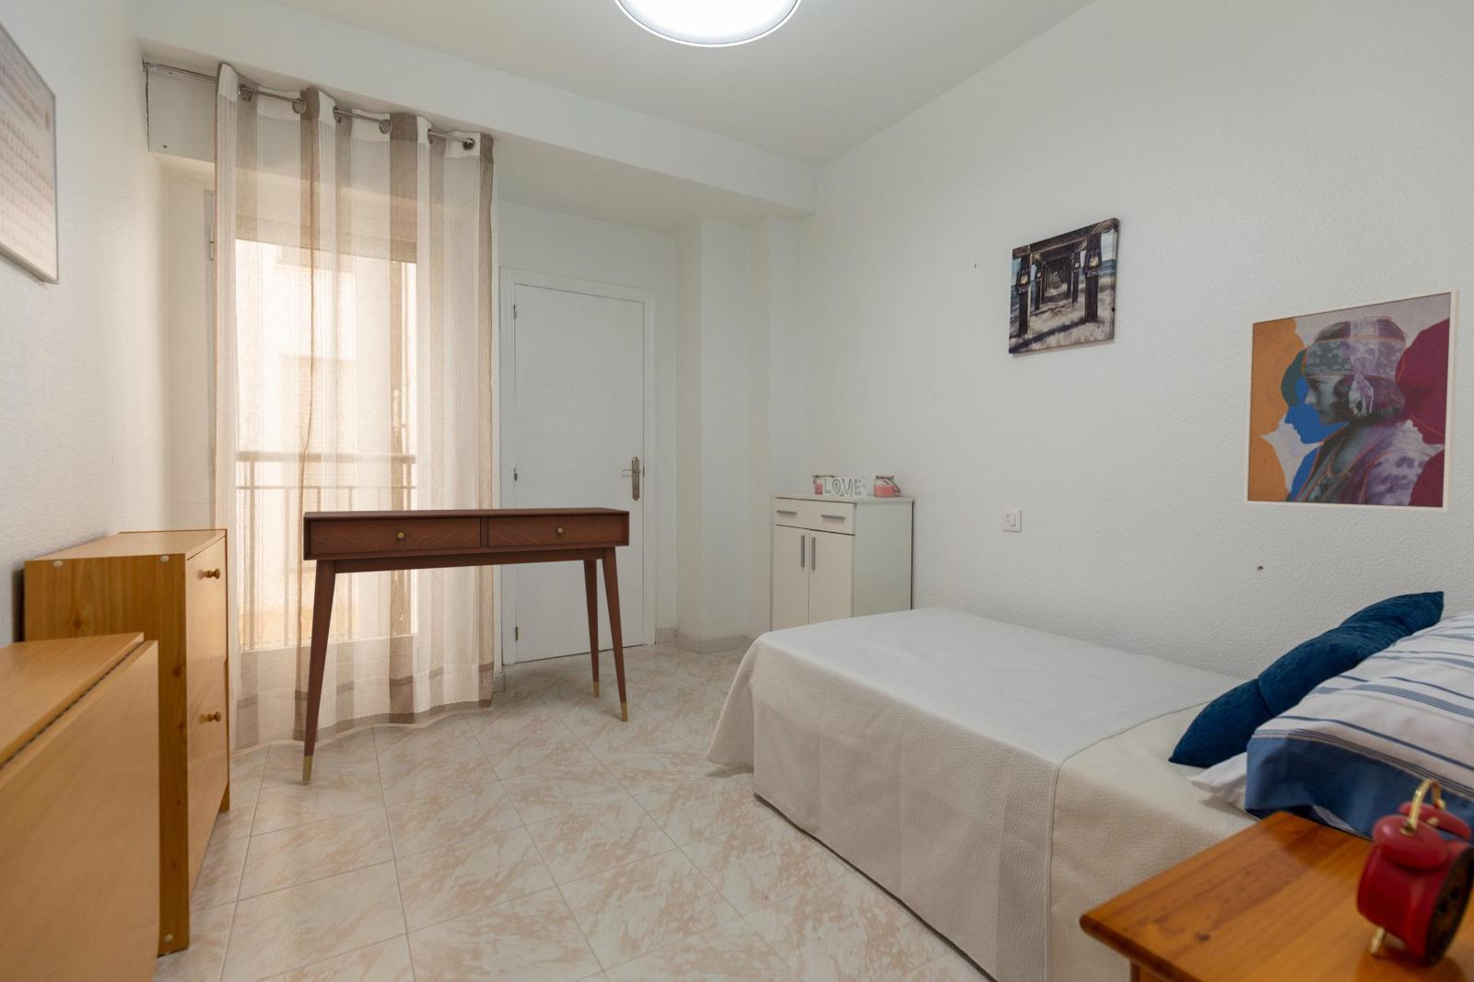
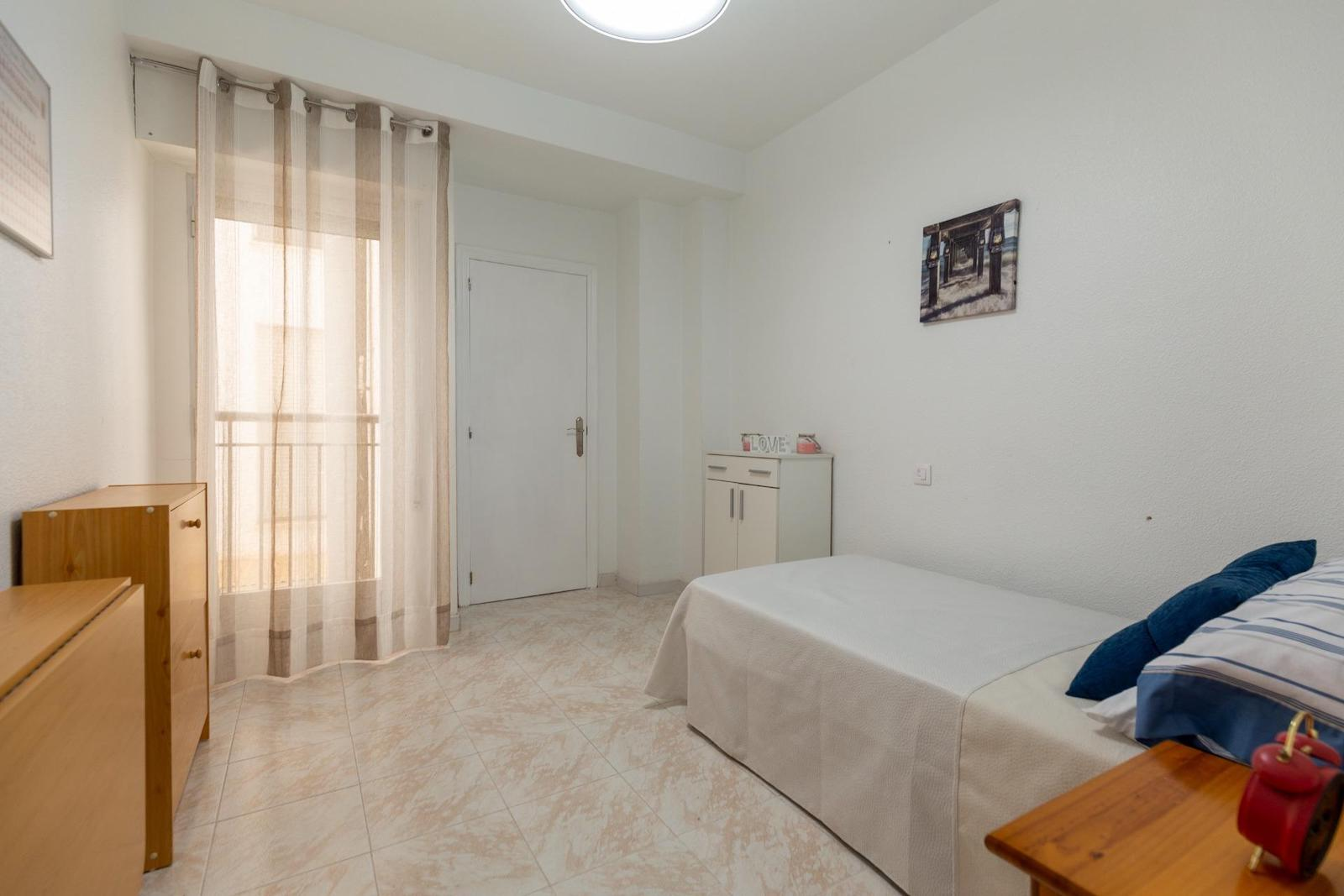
- wall art (1340, 407)
- desk (467, 566)
